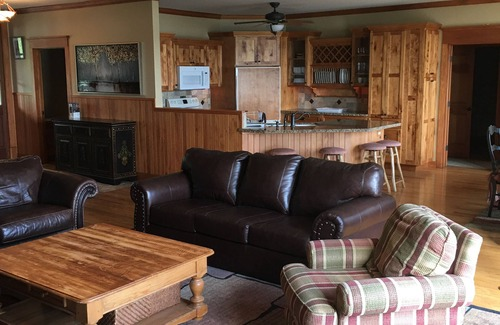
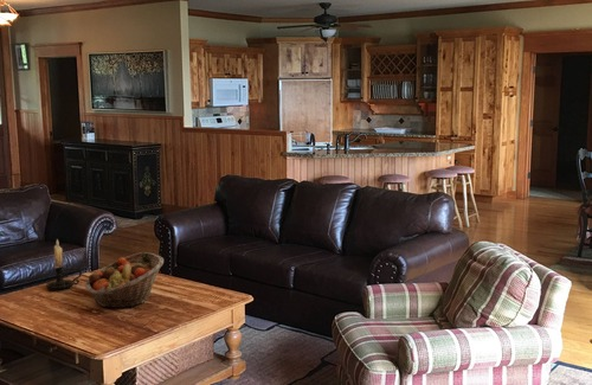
+ fruit basket (124, 278)
+ candle holder (62, 262)
